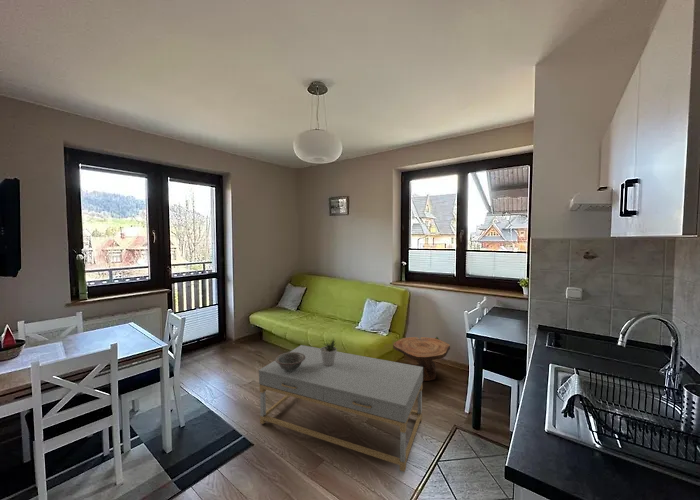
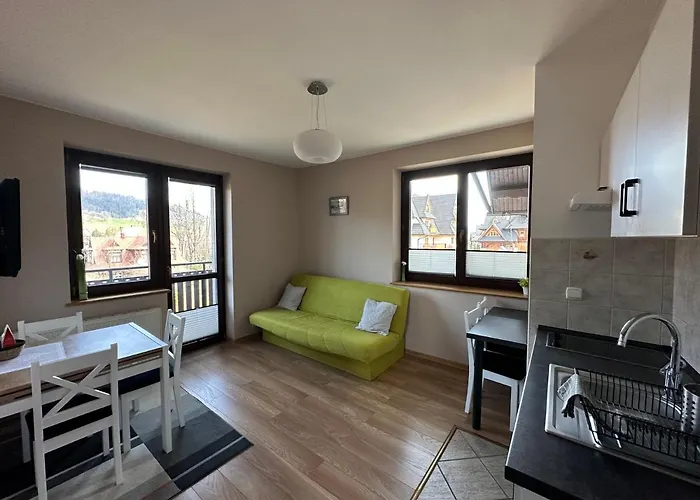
- decorative bowl (290, 363)
- potted plant (329, 351)
- side table (423, 358)
- coffee table (341, 395)
